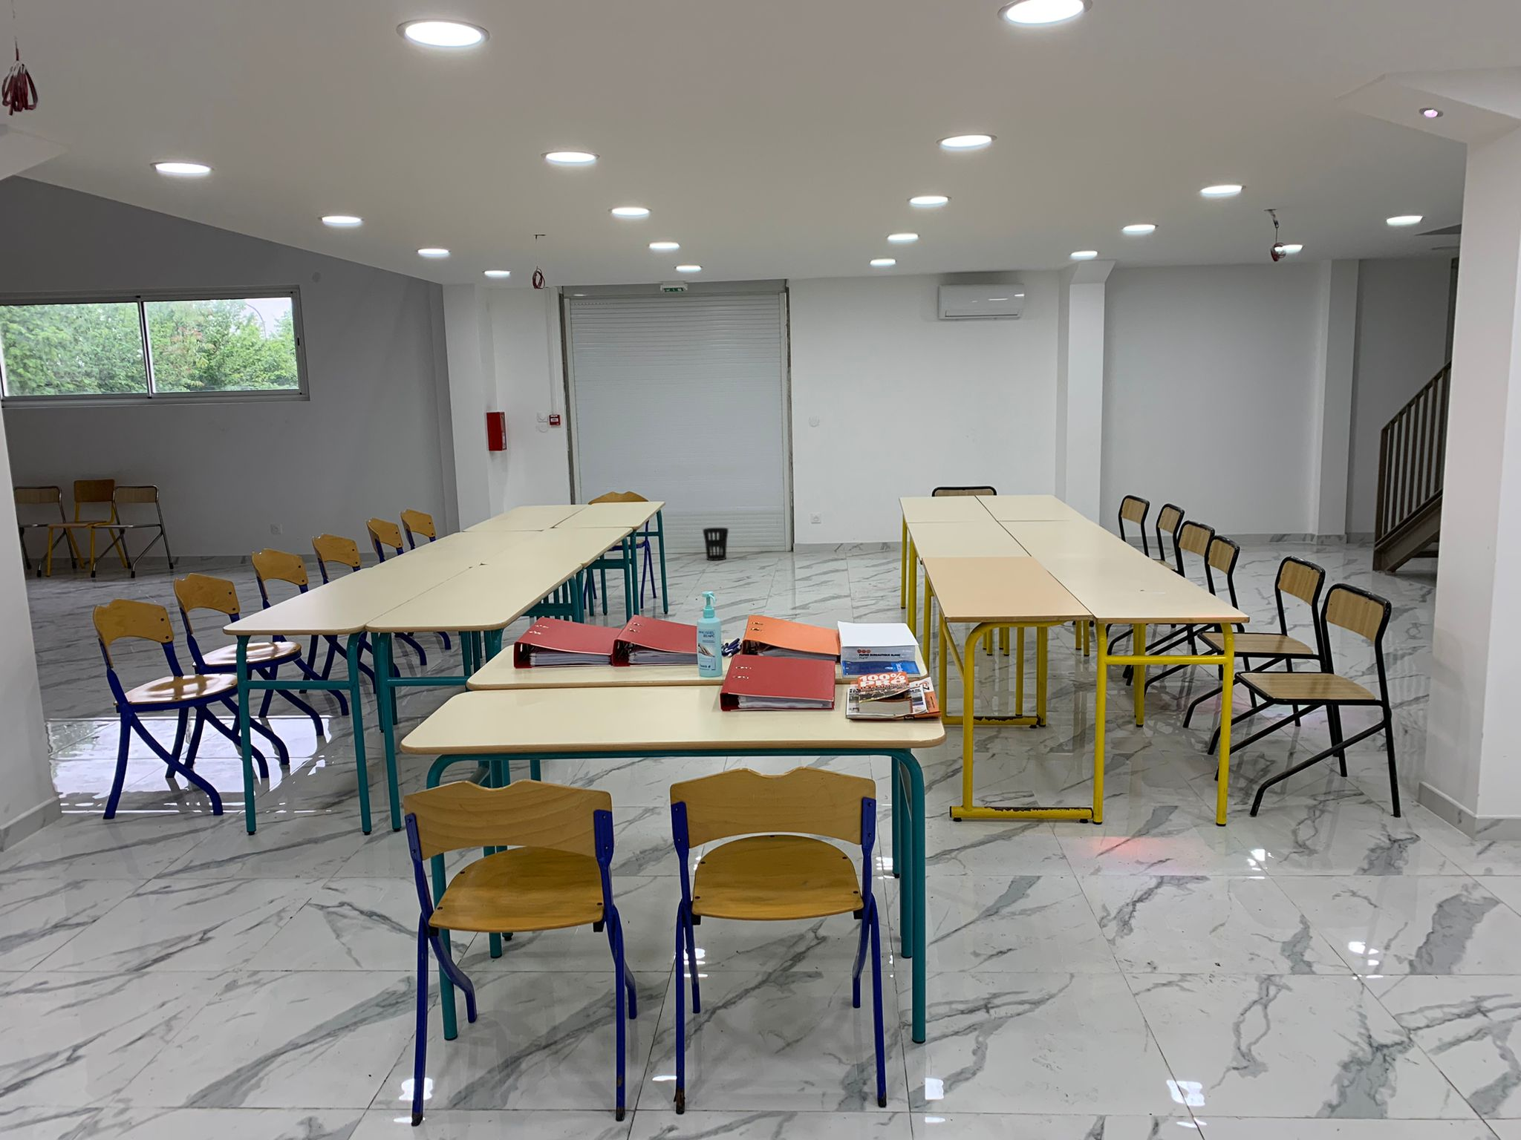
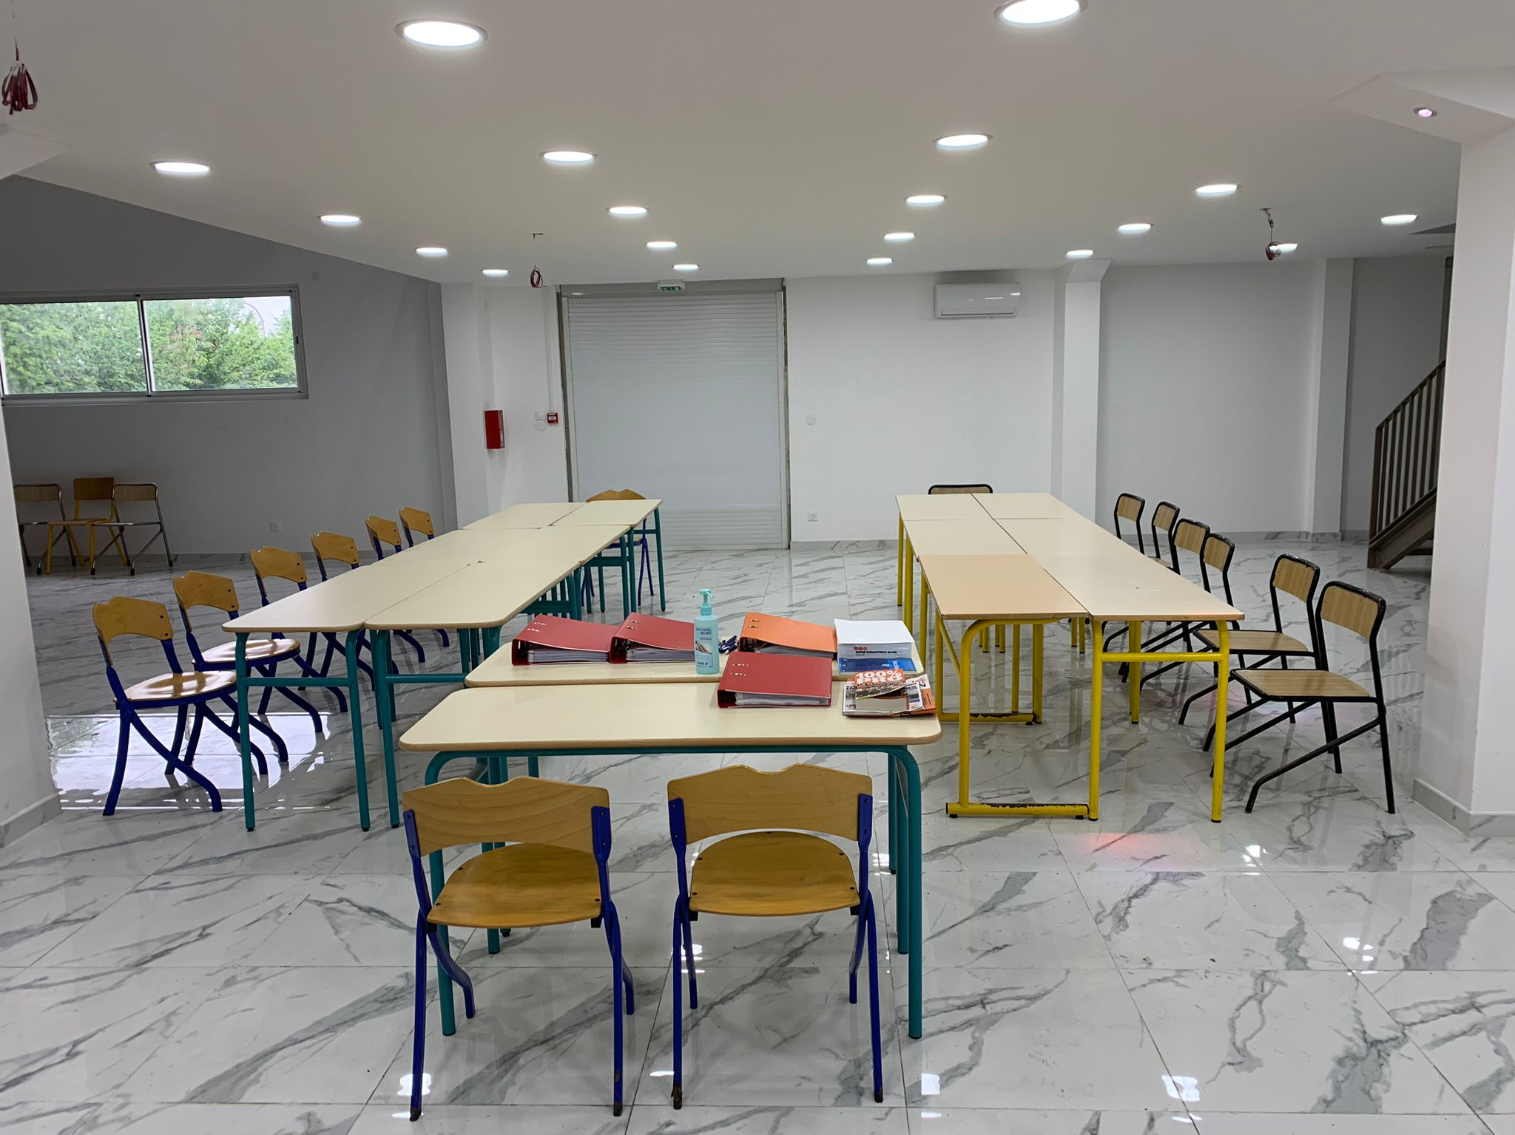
- wastebasket (716, 544)
